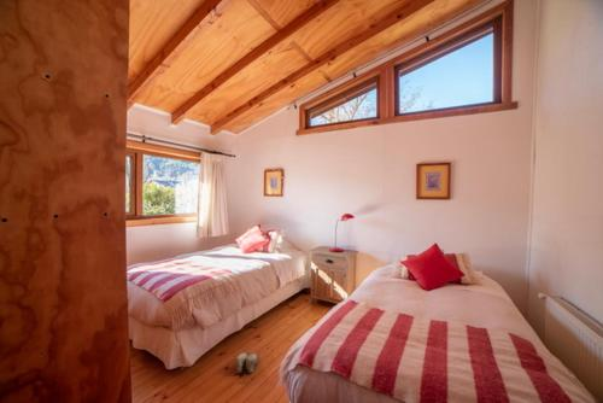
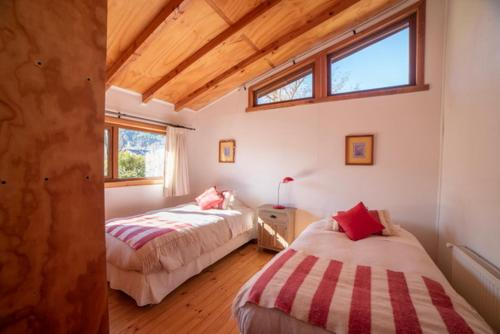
- slippers (247, 357)
